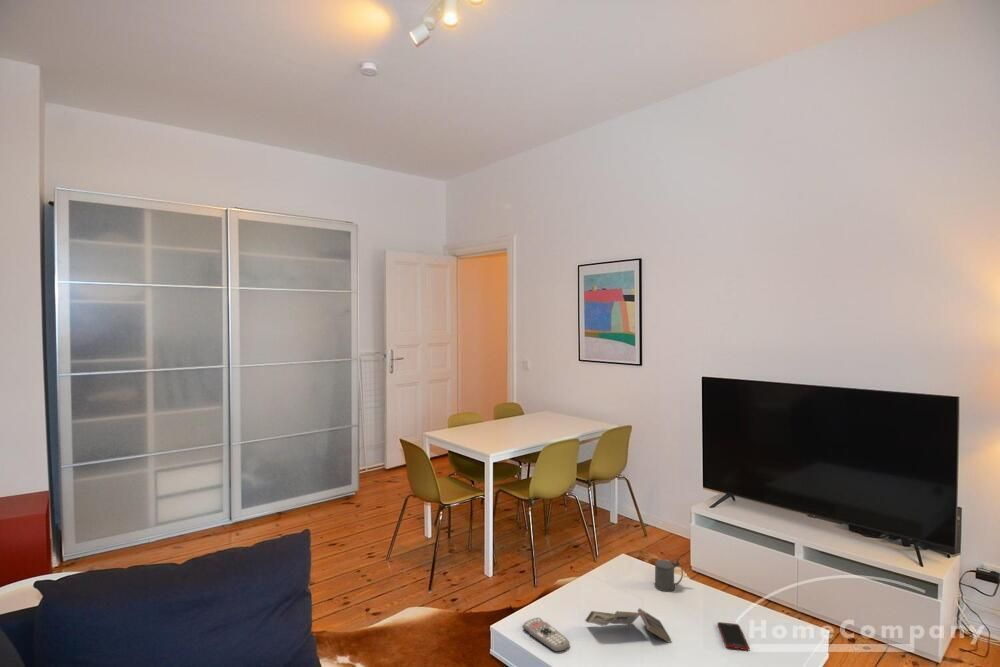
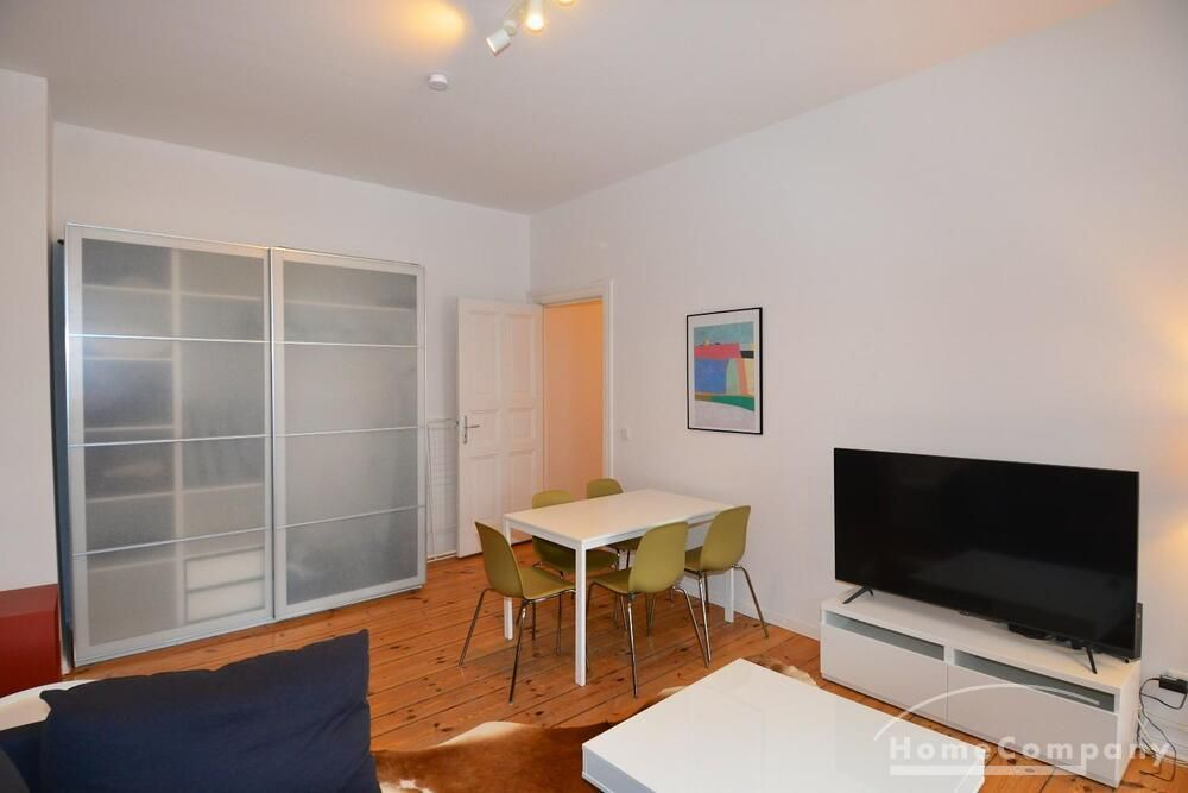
- paperback book (626, 619)
- beer stein (668, 572)
- cell phone (732, 635)
- remote control (546, 634)
